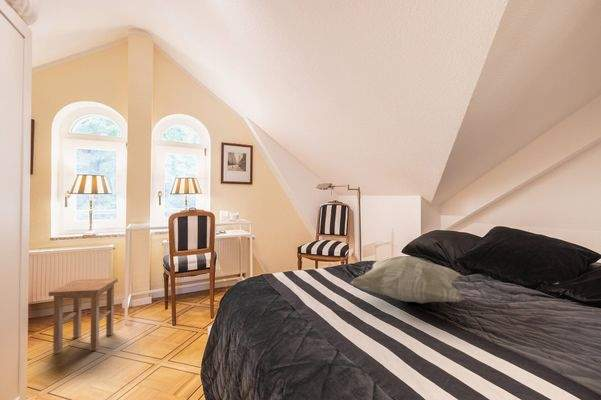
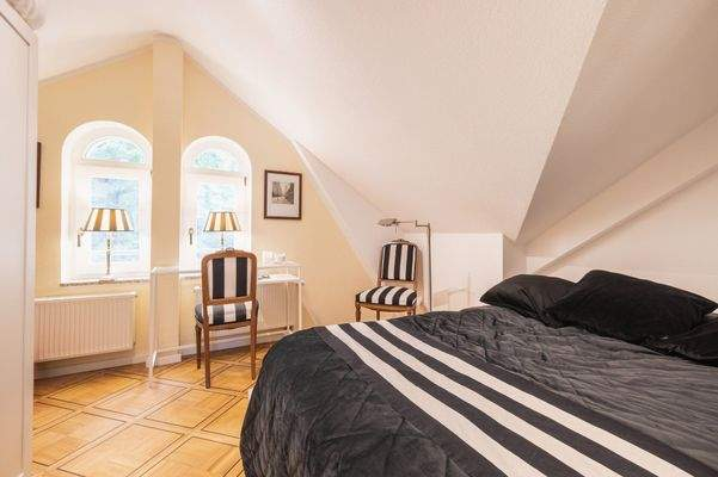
- stool (80, 313)
- decorative pillow (408, 278)
